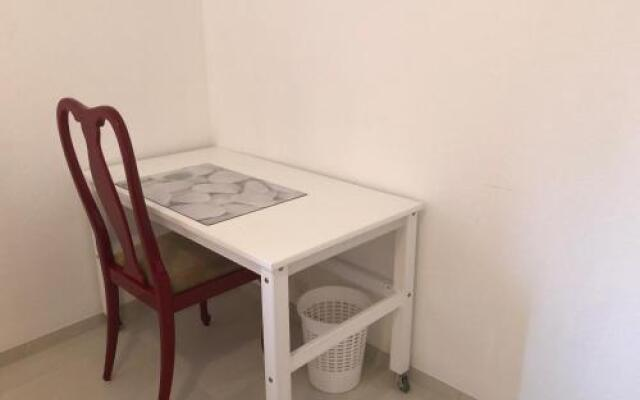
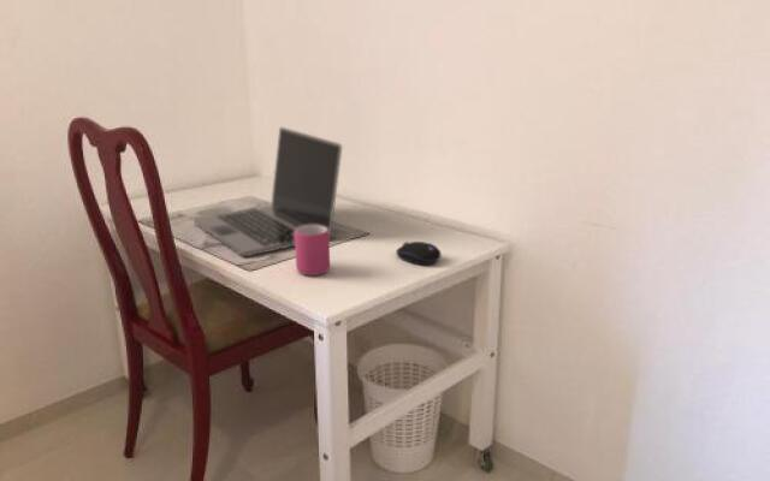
+ mug (312, 248)
+ computer mouse (417, 250)
+ laptop (273, 185)
